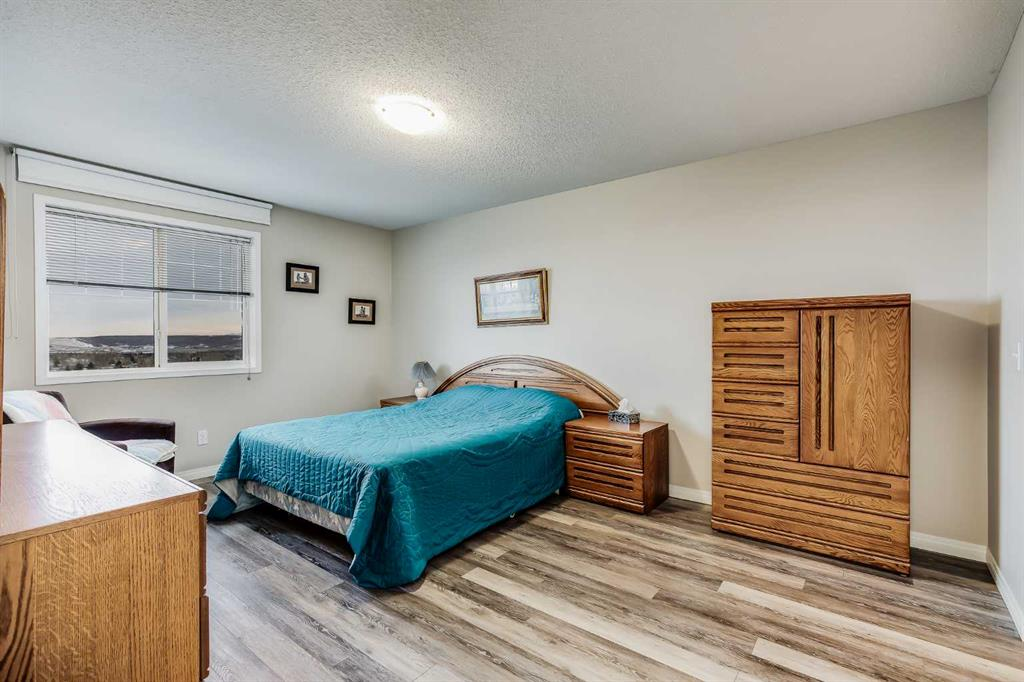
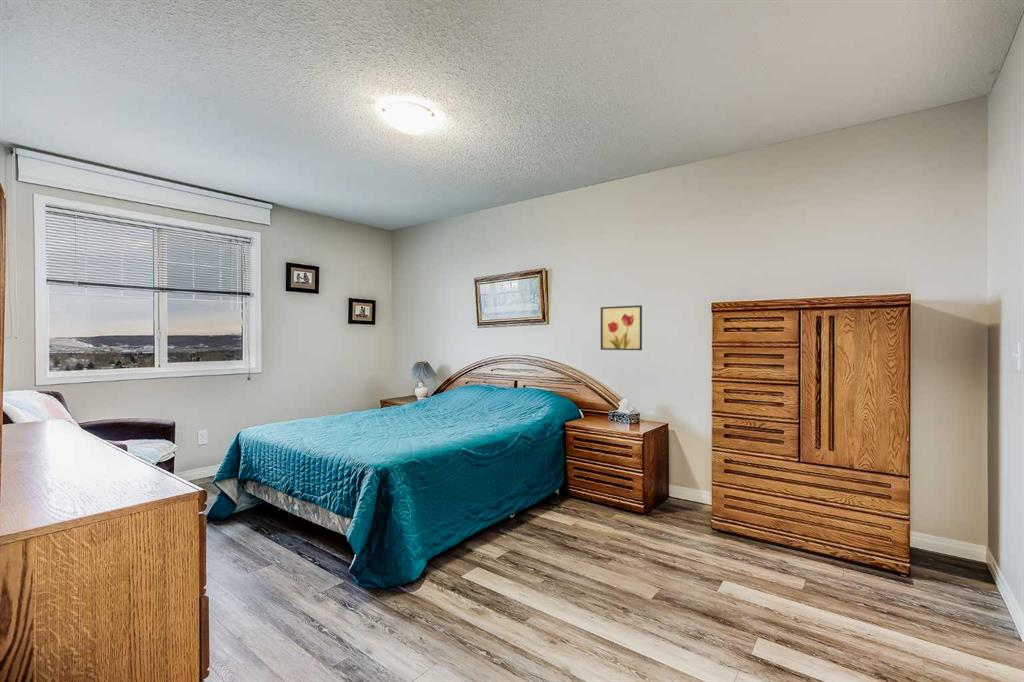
+ wall art (621, 328)
